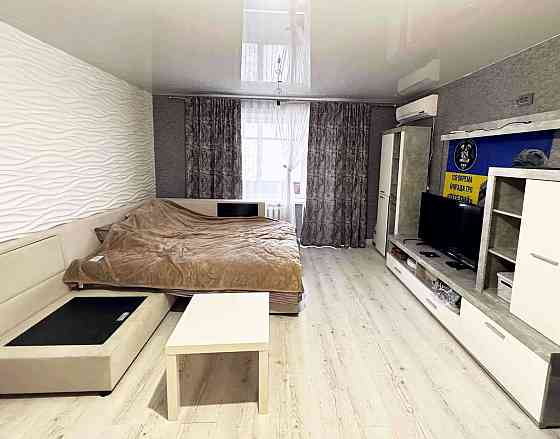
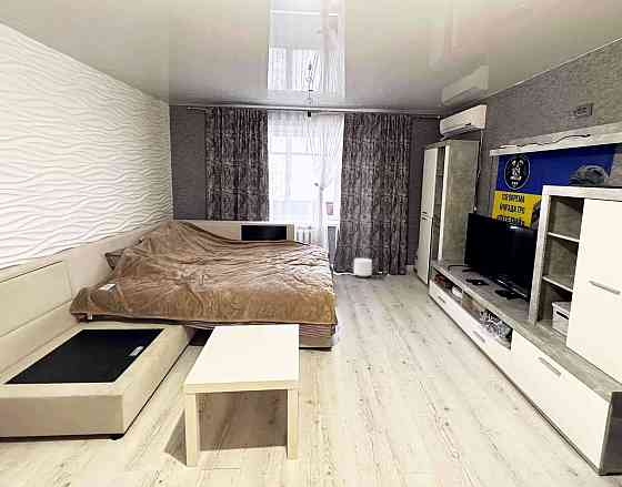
+ planter (362, 267)
